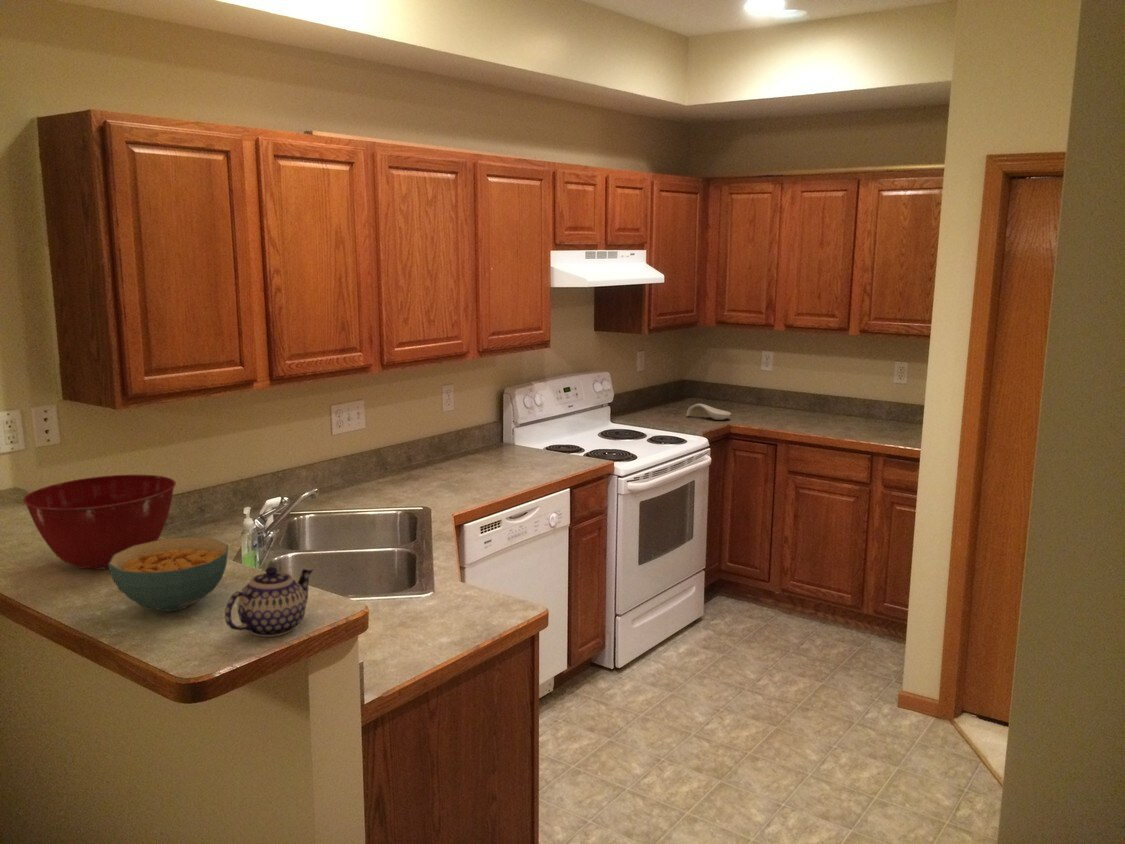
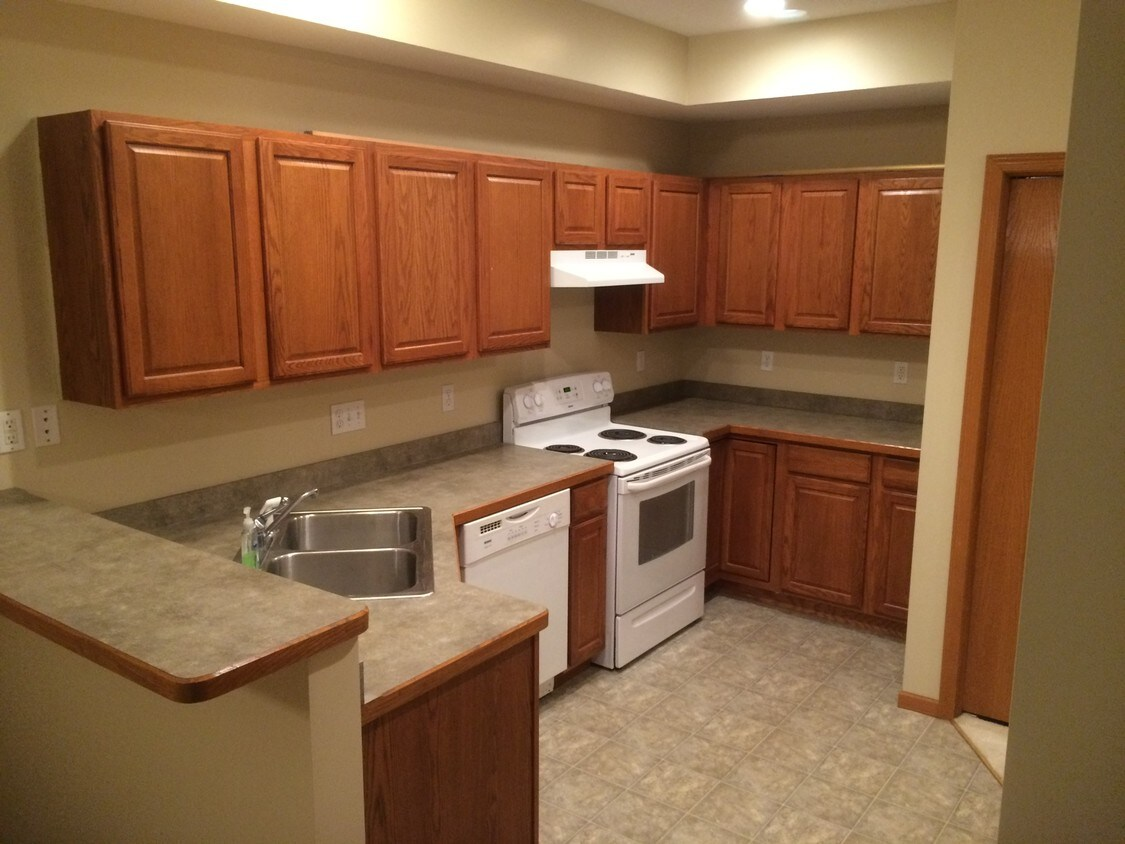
- cereal bowl (172, 579)
- teapot (271, 598)
- mixing bowl (105, 524)
- spoon rest (708, 411)
